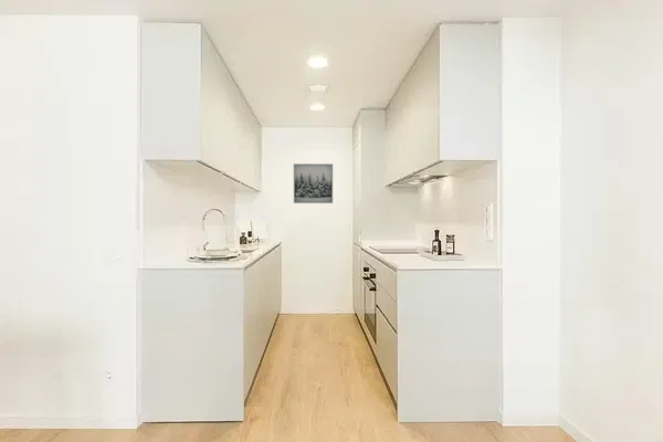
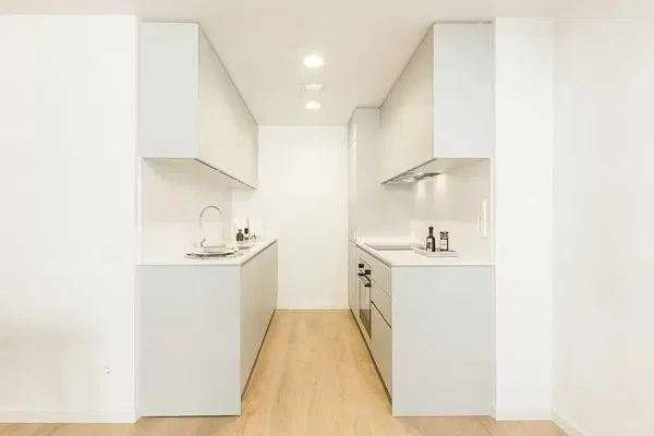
- wall art (313, 183)
